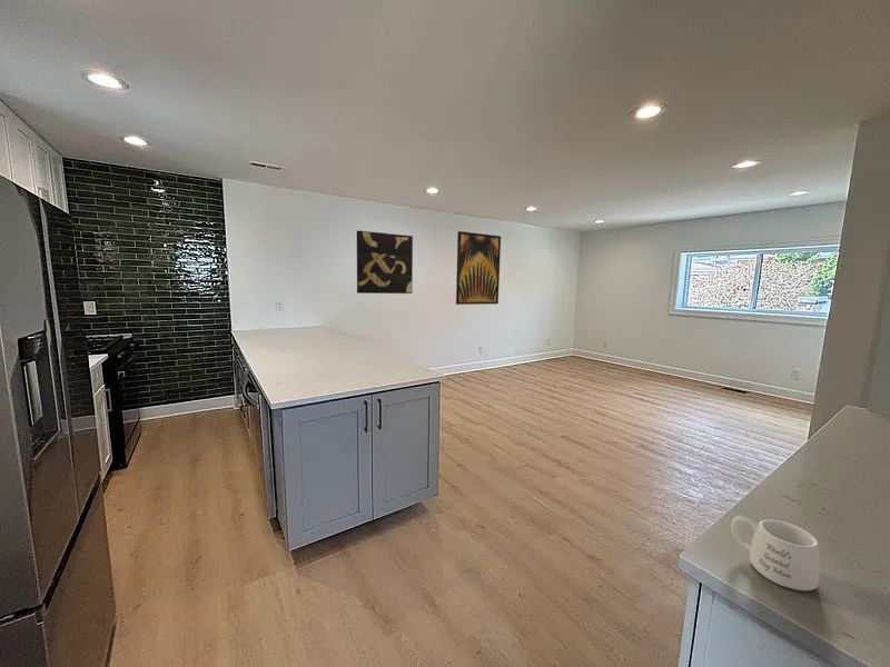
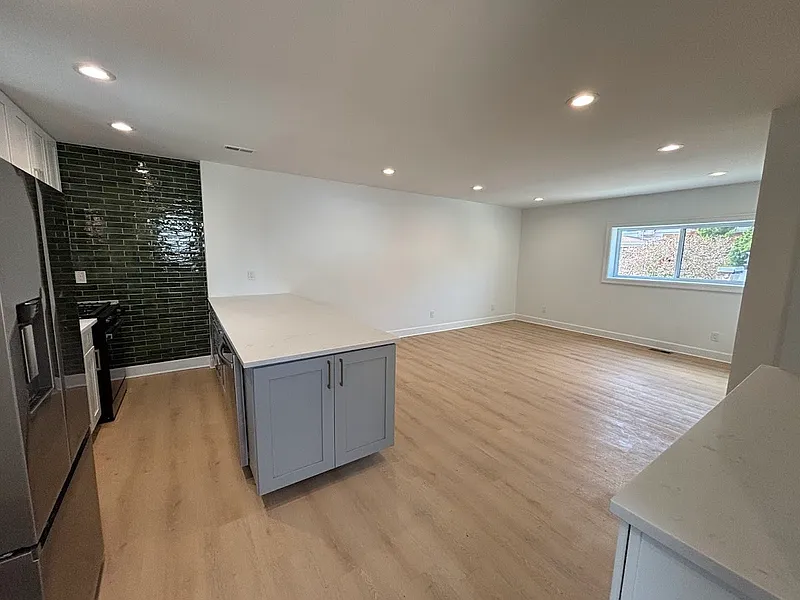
- wall art (385, 263)
- wall art (478, 269)
- mug (772, 547)
